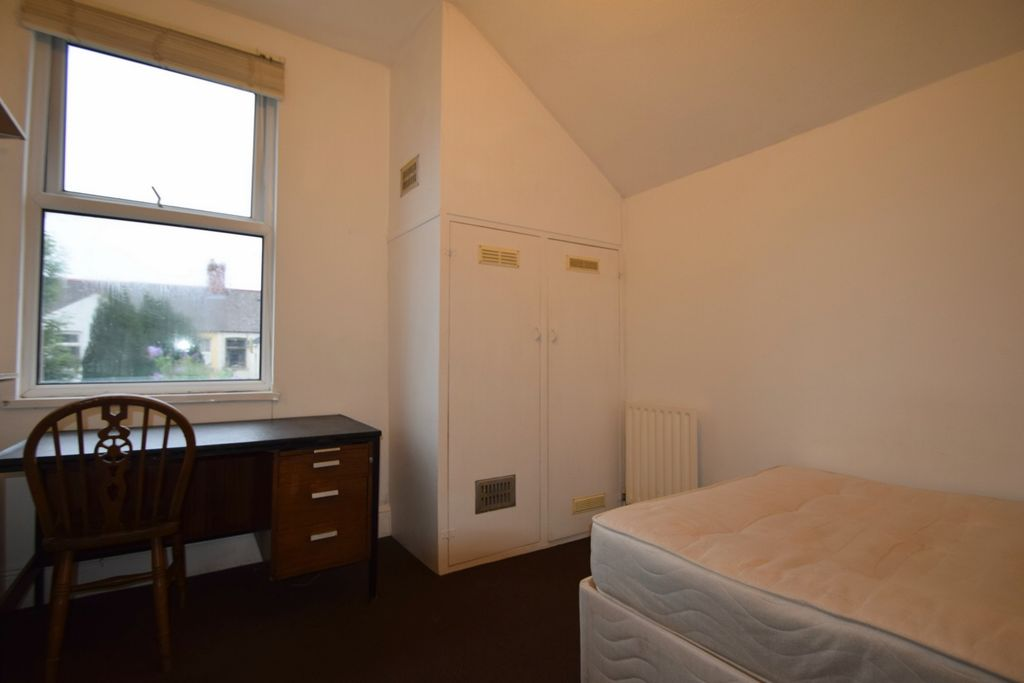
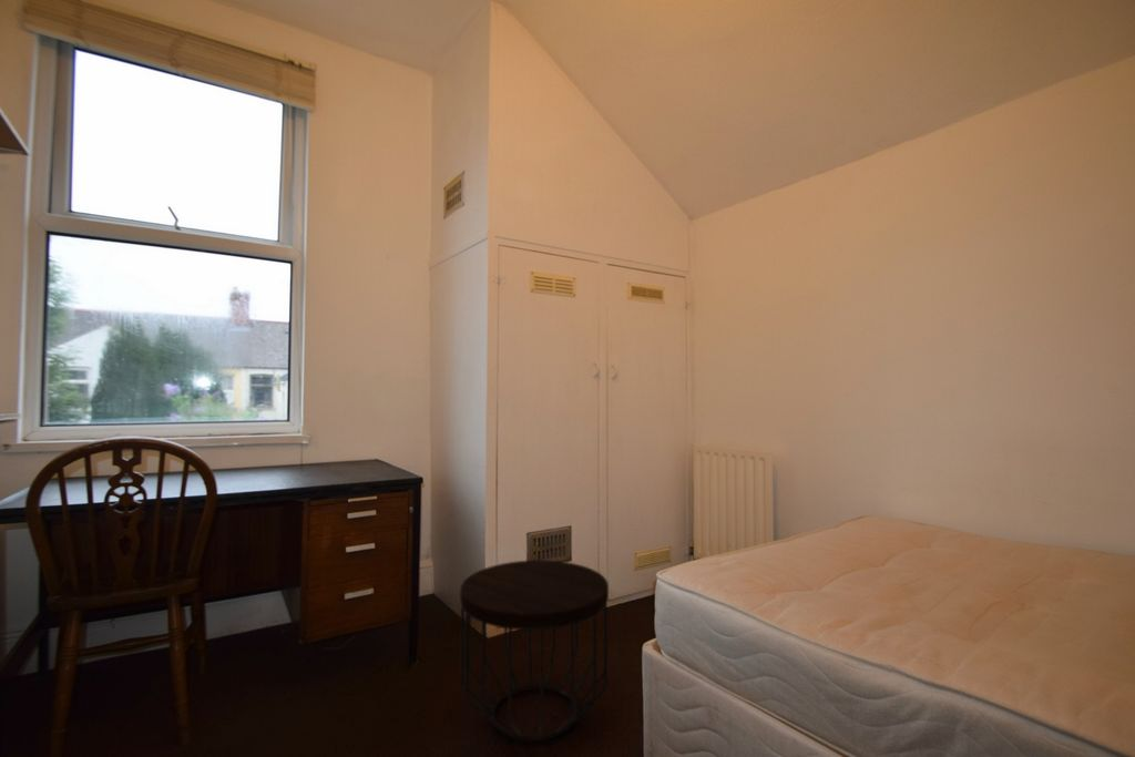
+ side table (530, 647)
